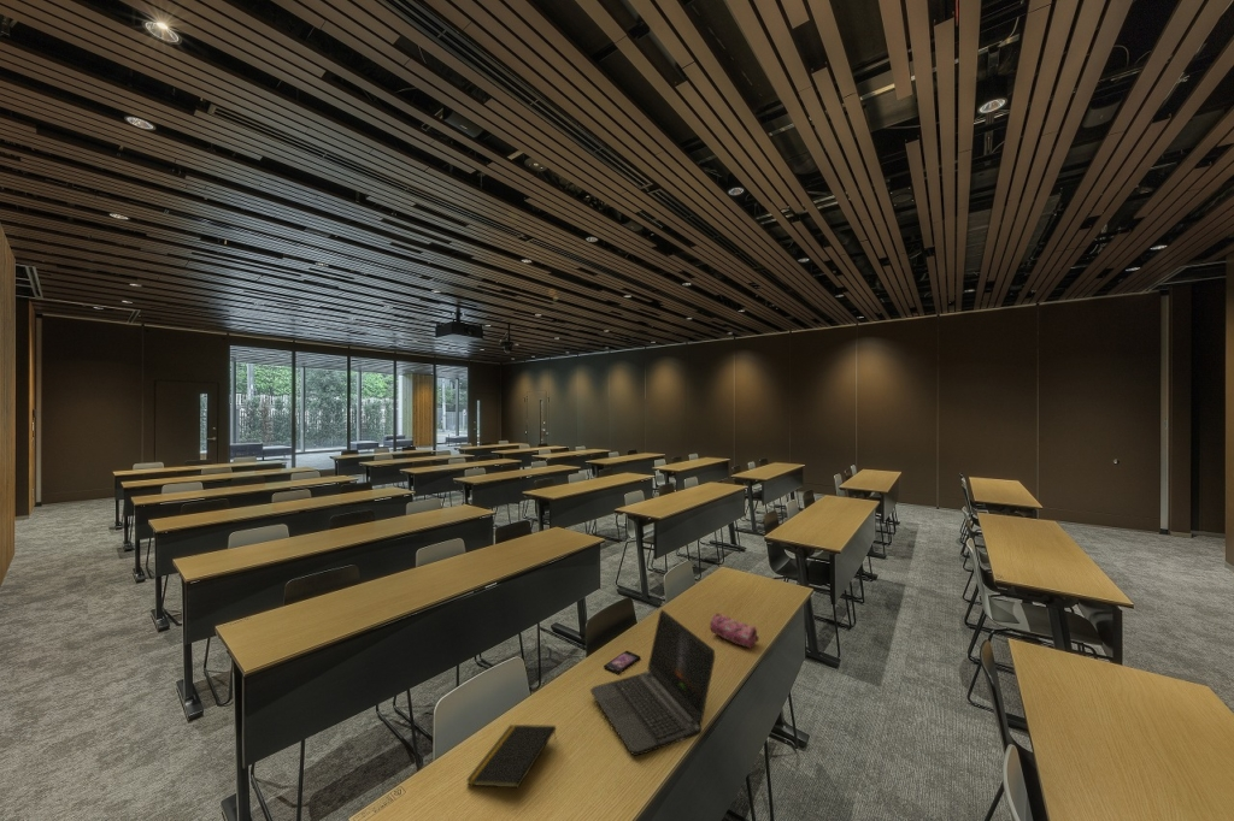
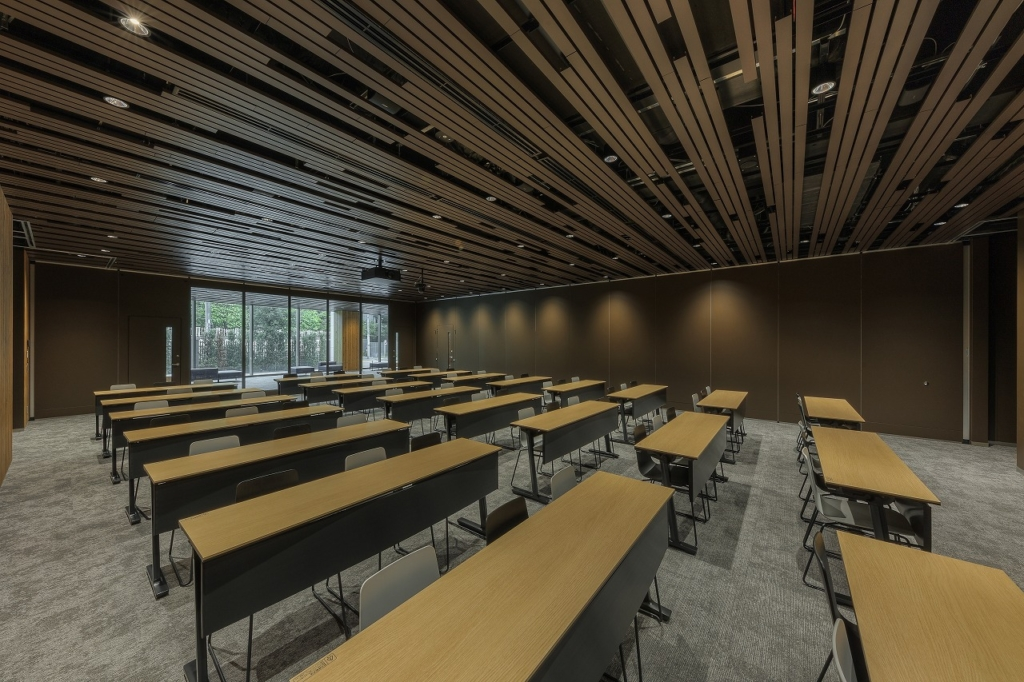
- notepad (513, 752)
- laptop computer (648, 673)
- smartphone (622, 661)
- pencil case (733, 630)
